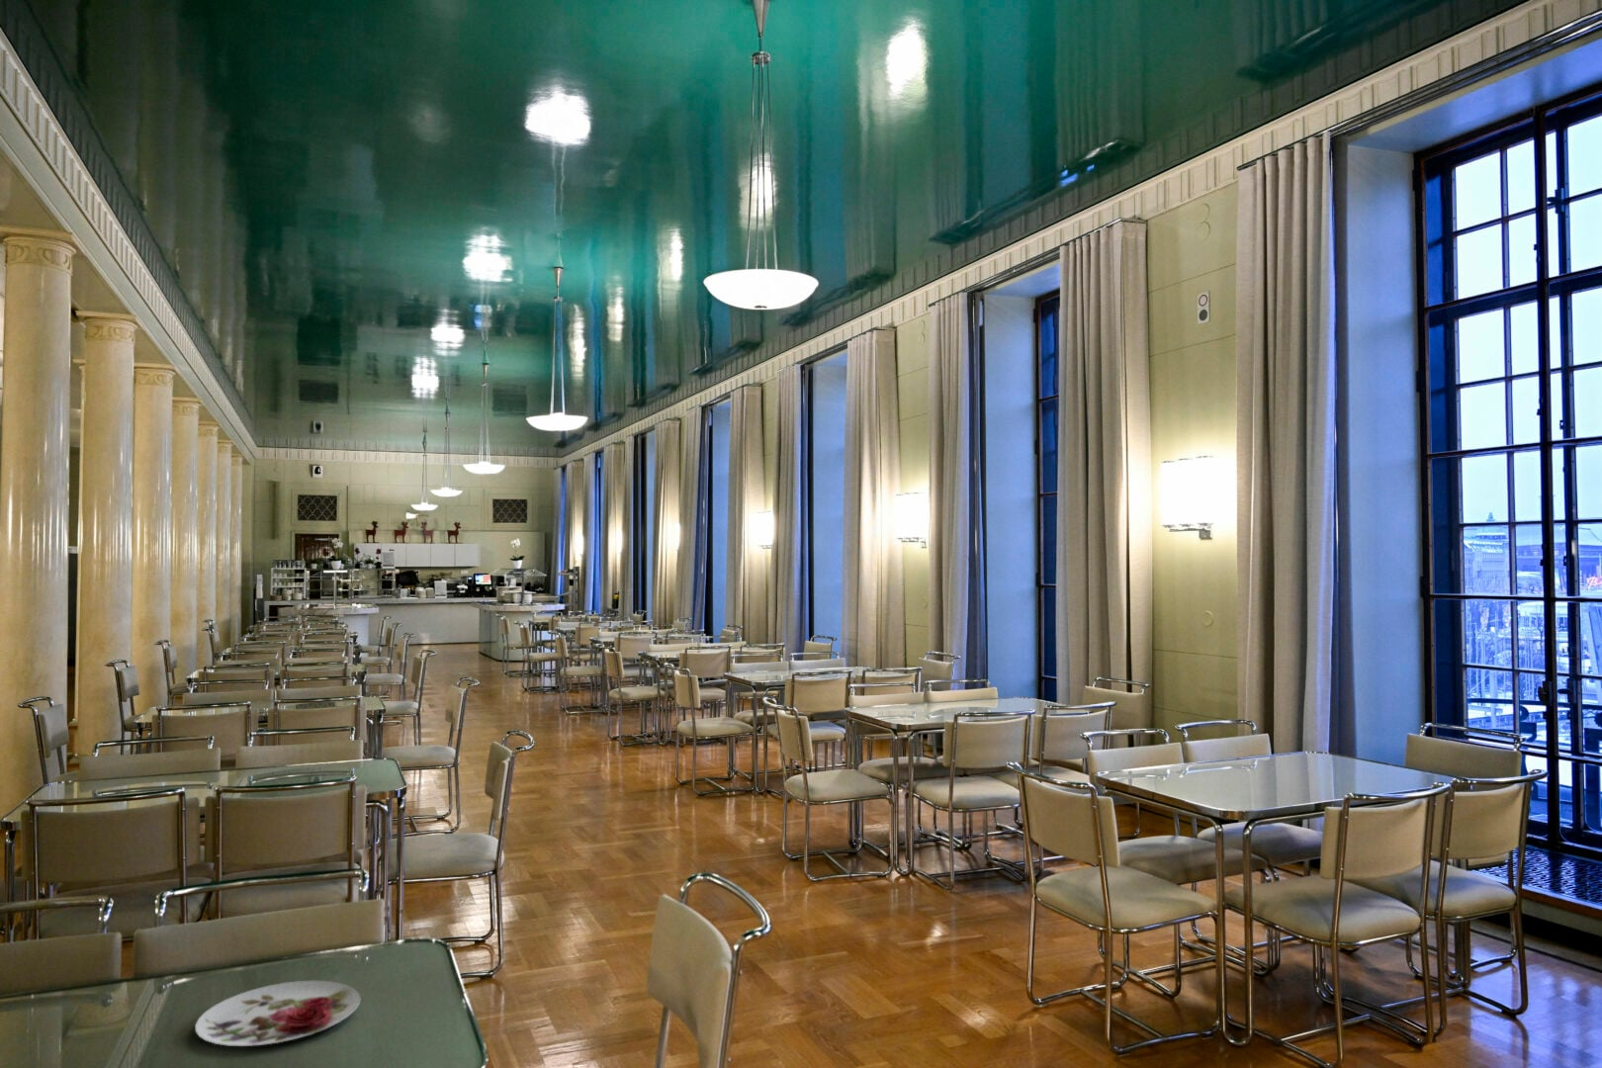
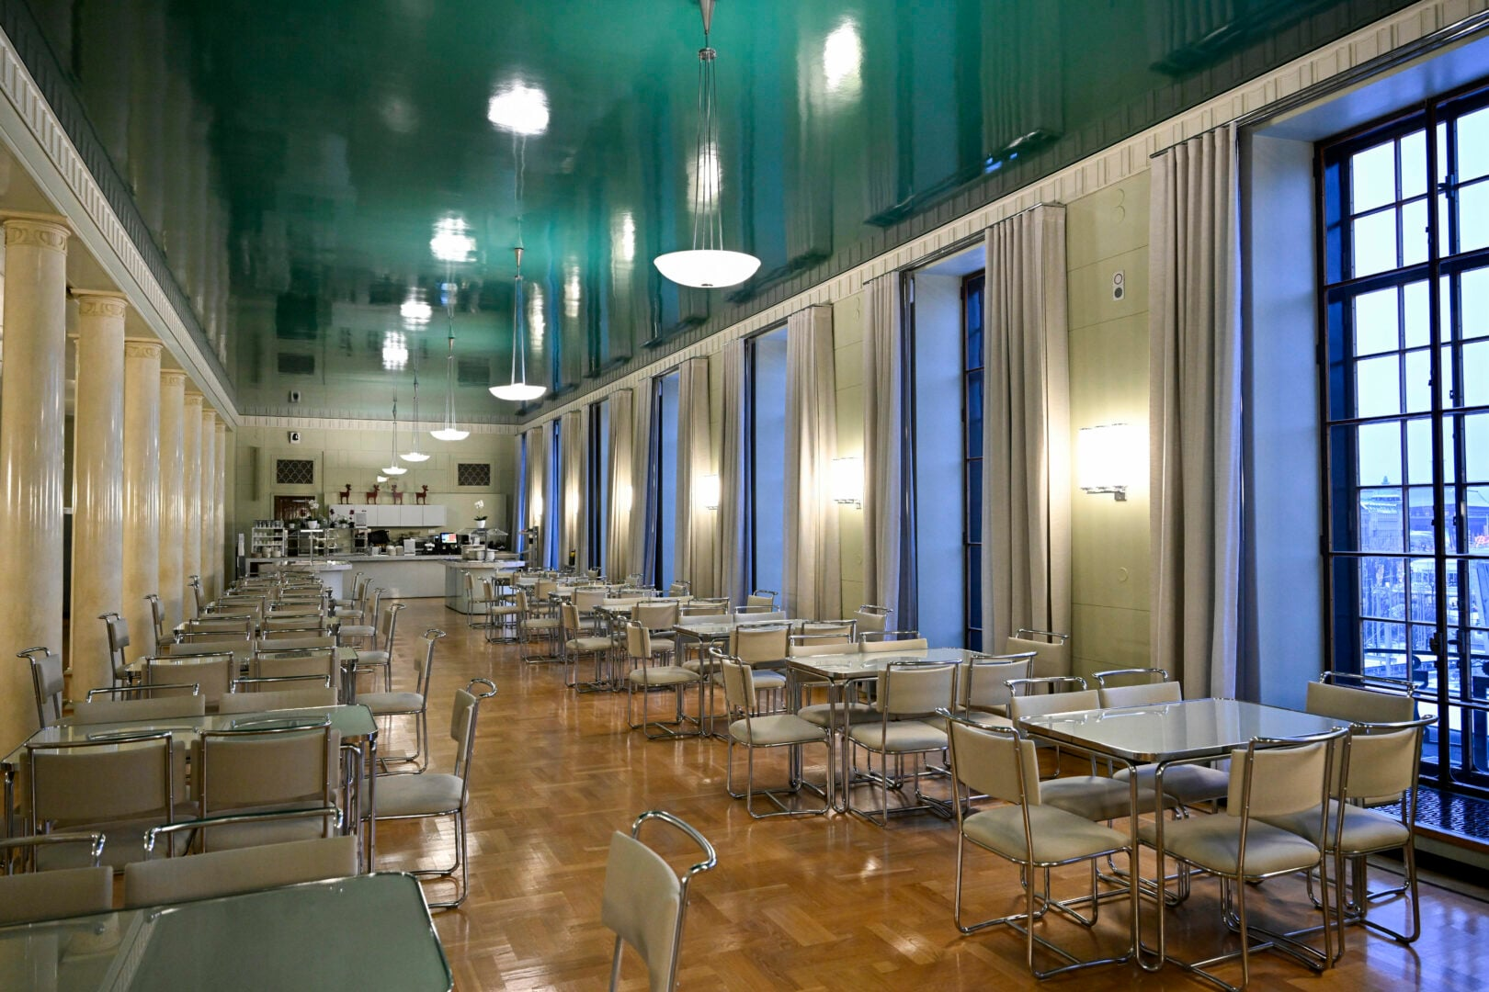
- plate (280, 1010)
